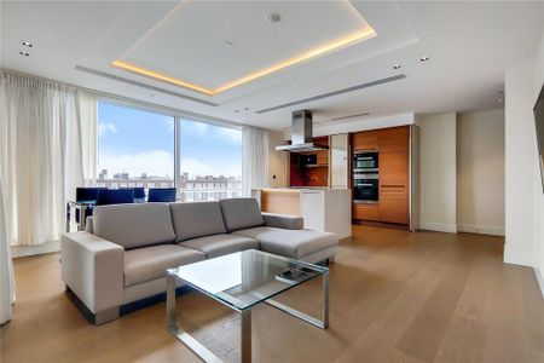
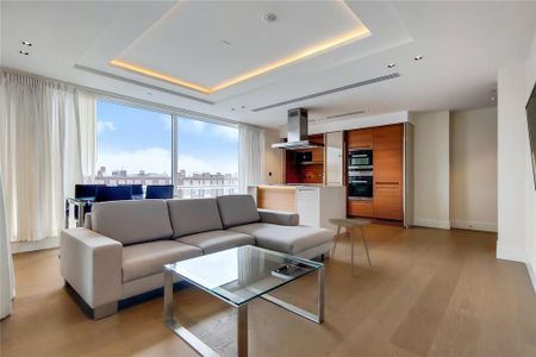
+ side table (351, 244)
